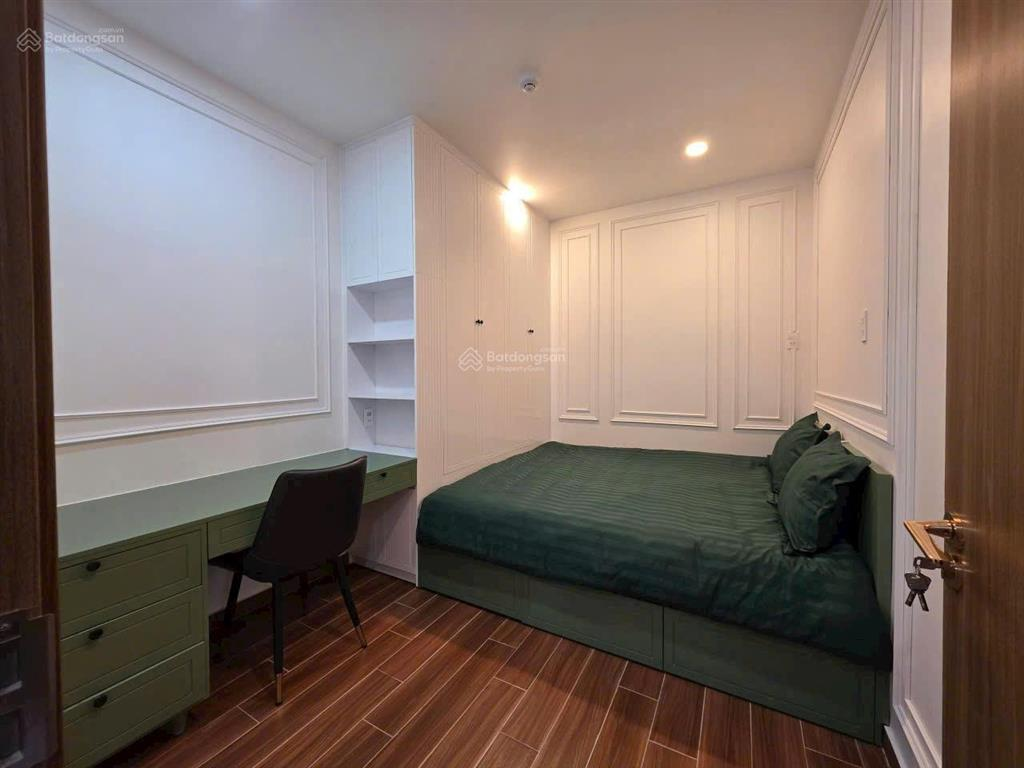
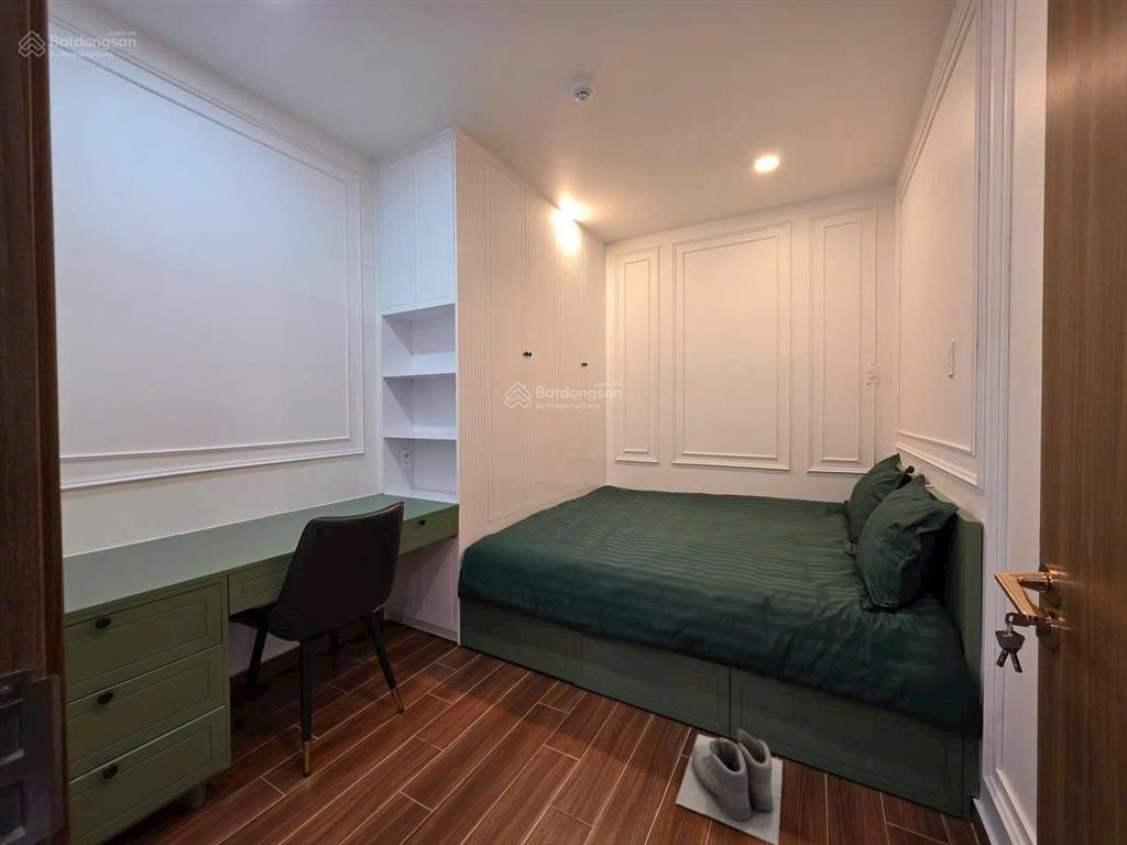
+ boots (732, 756)
